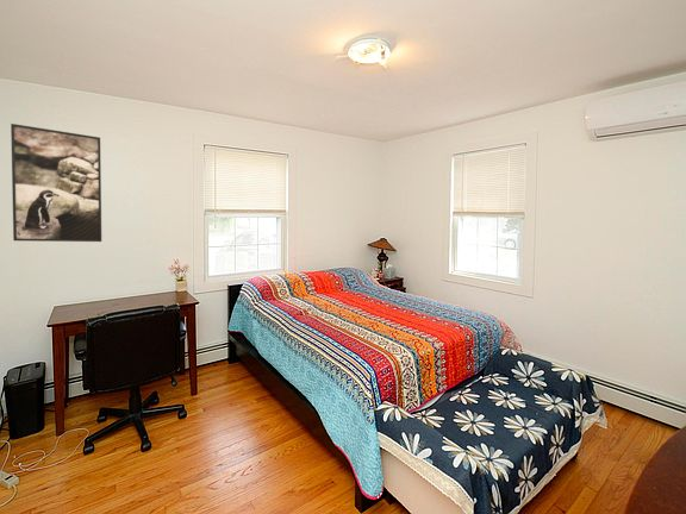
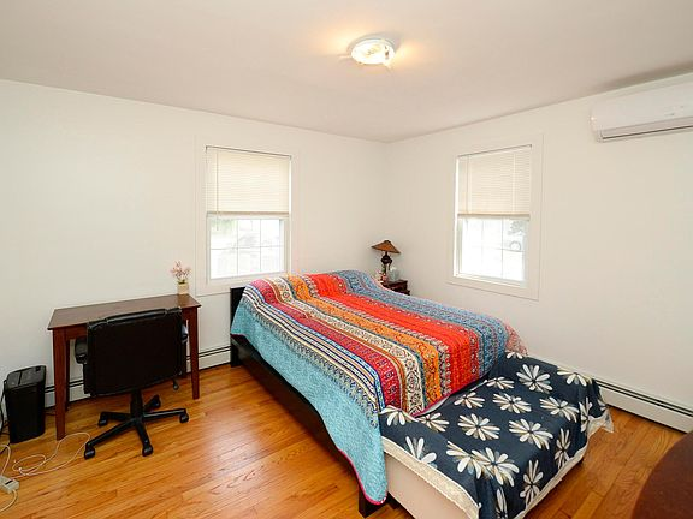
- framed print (58, 186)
